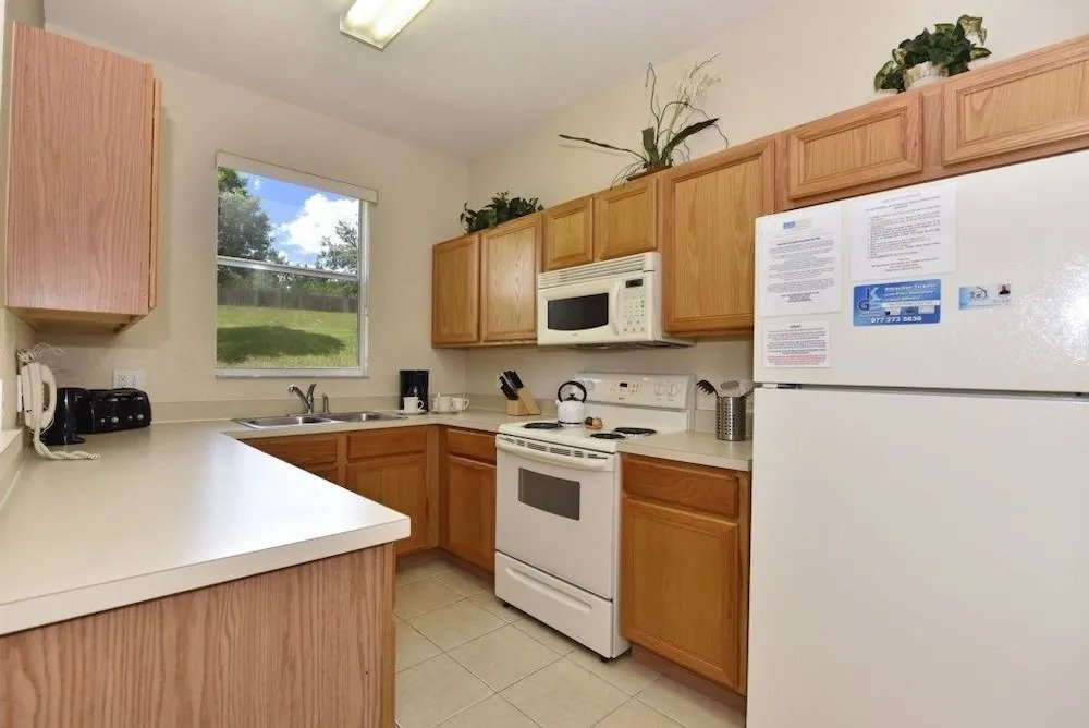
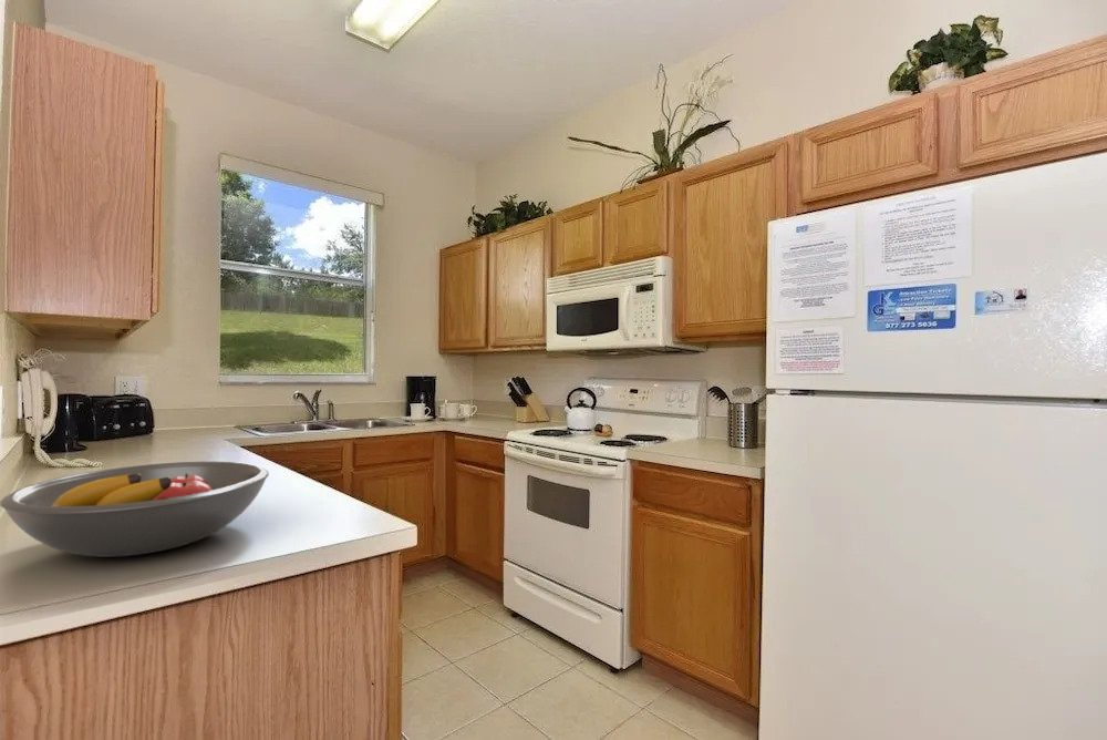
+ fruit bowl (151, 502)
